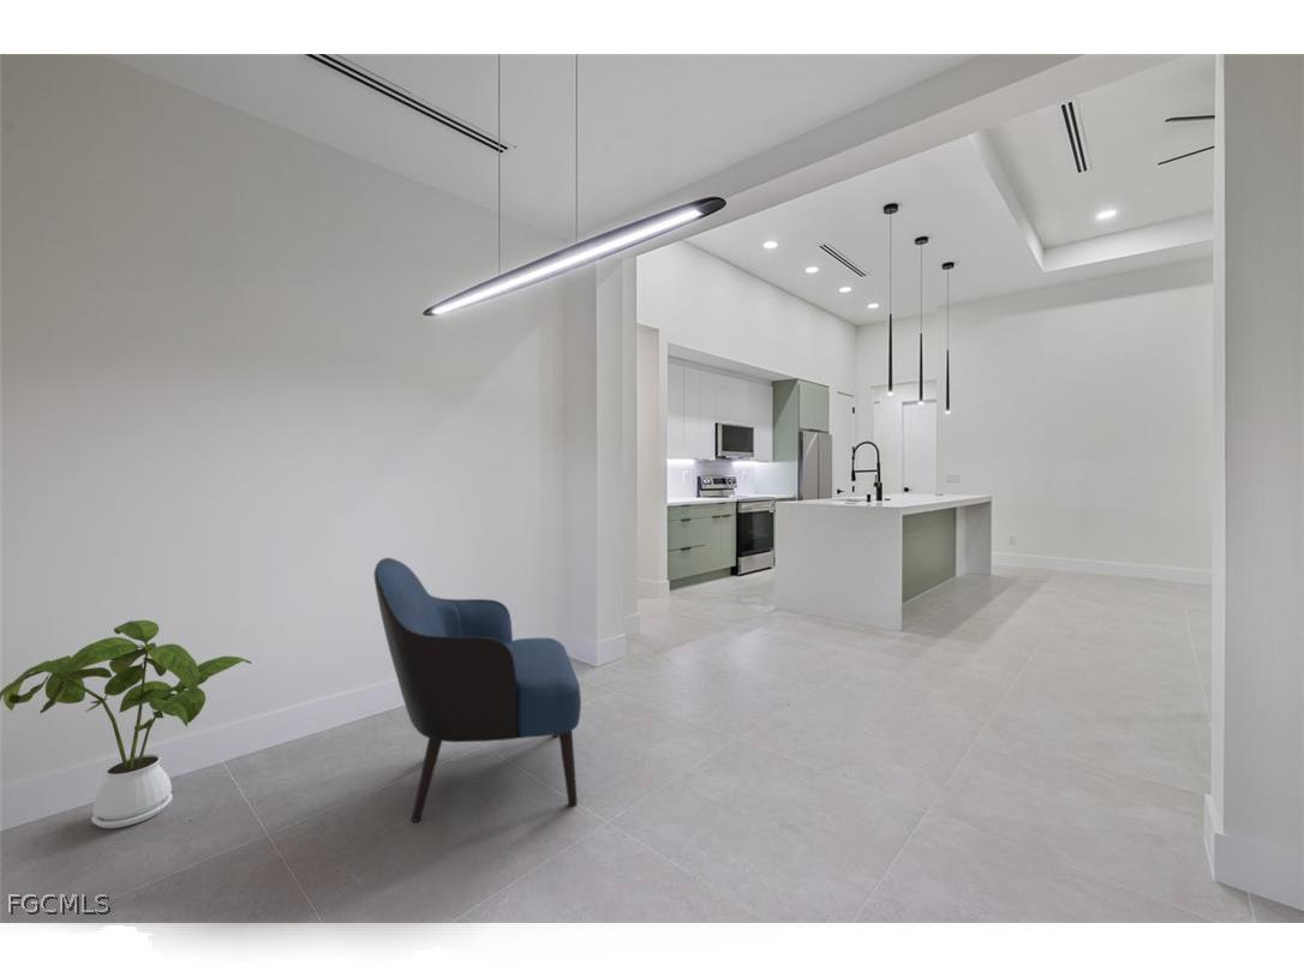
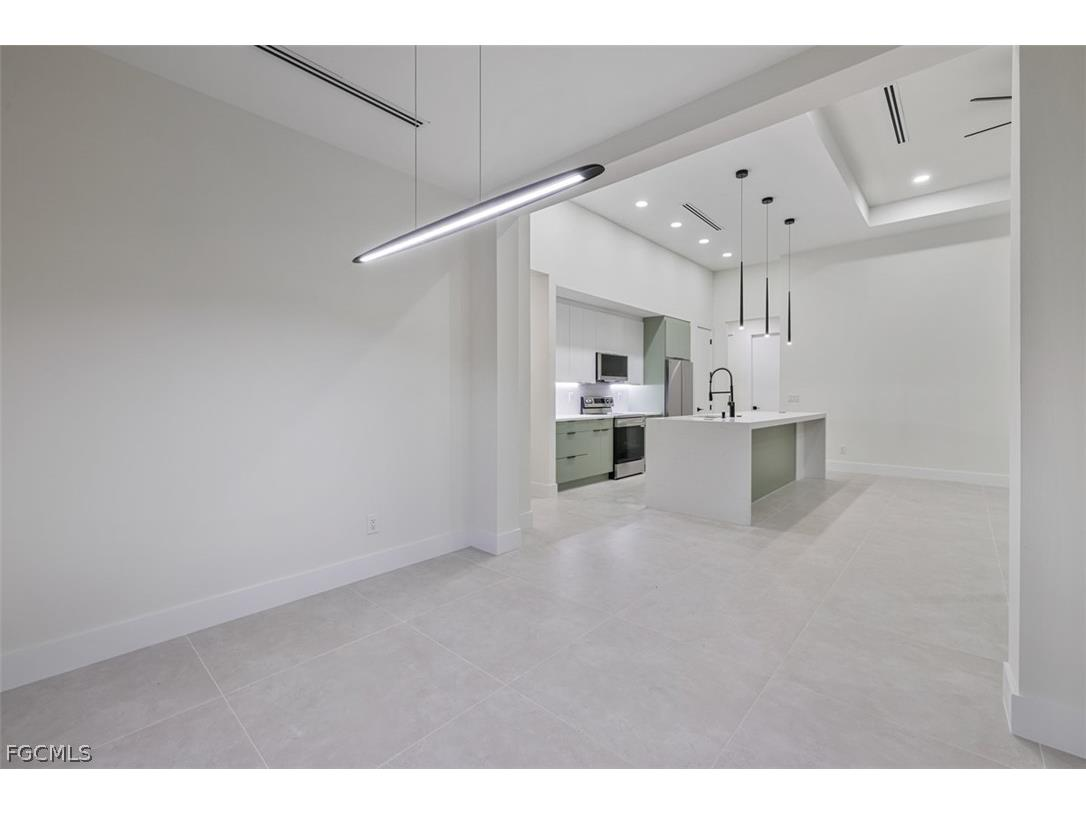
- house plant (148, 720)
- armchair (479, 666)
